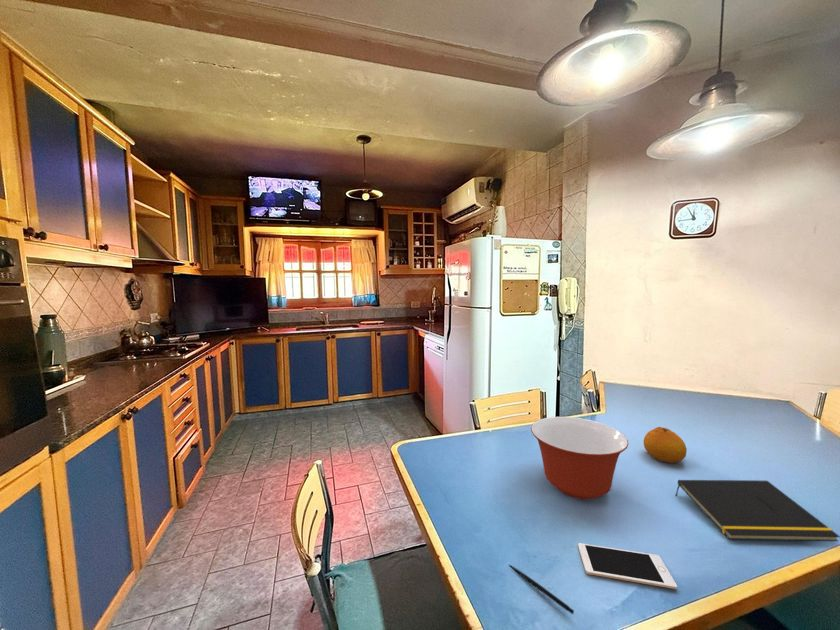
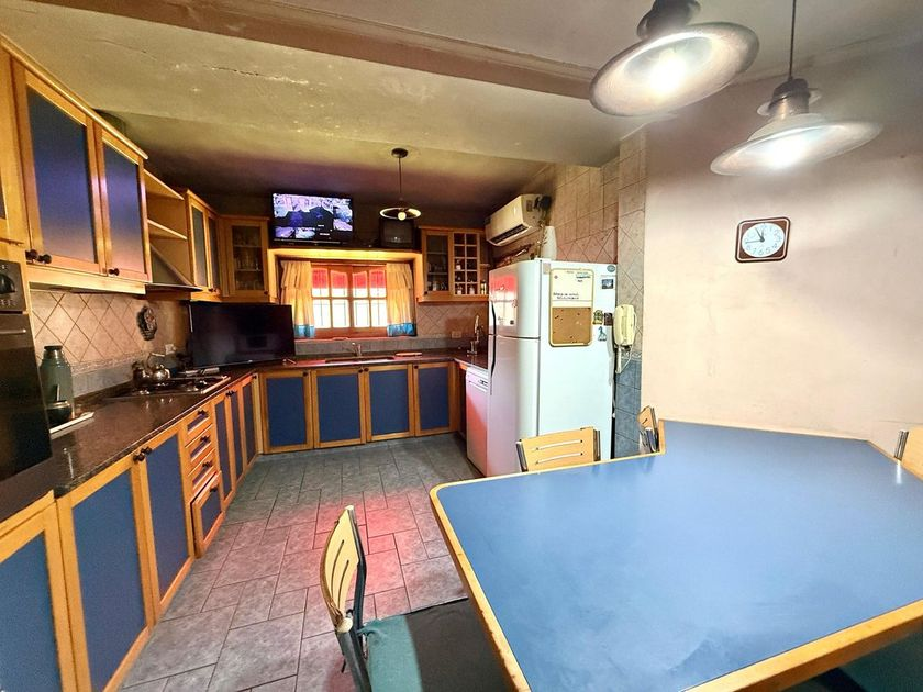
- cell phone (623, 564)
- fruit (663, 443)
- notepad (749, 507)
- pen (538, 585)
- mixing bowl (576, 459)
